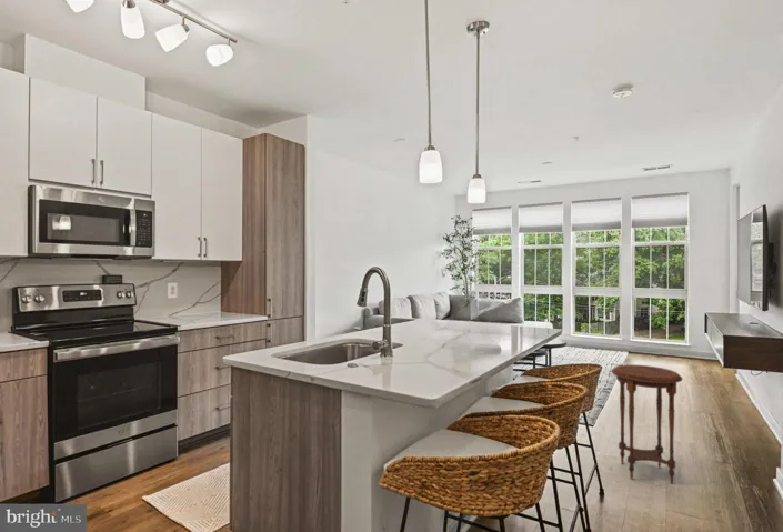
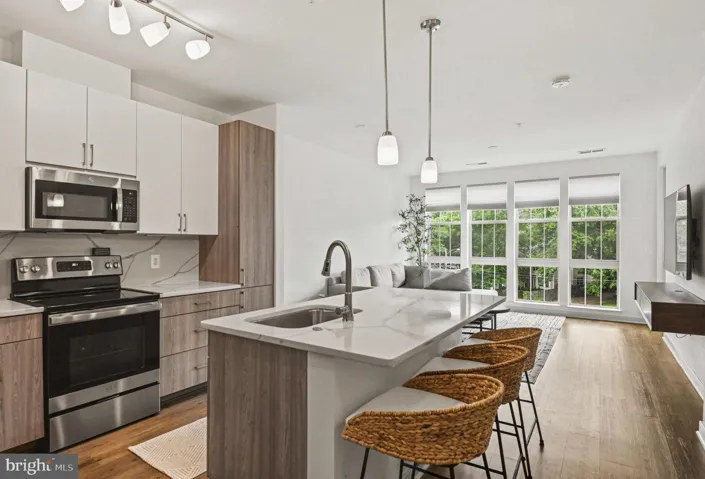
- side table (633, 421)
